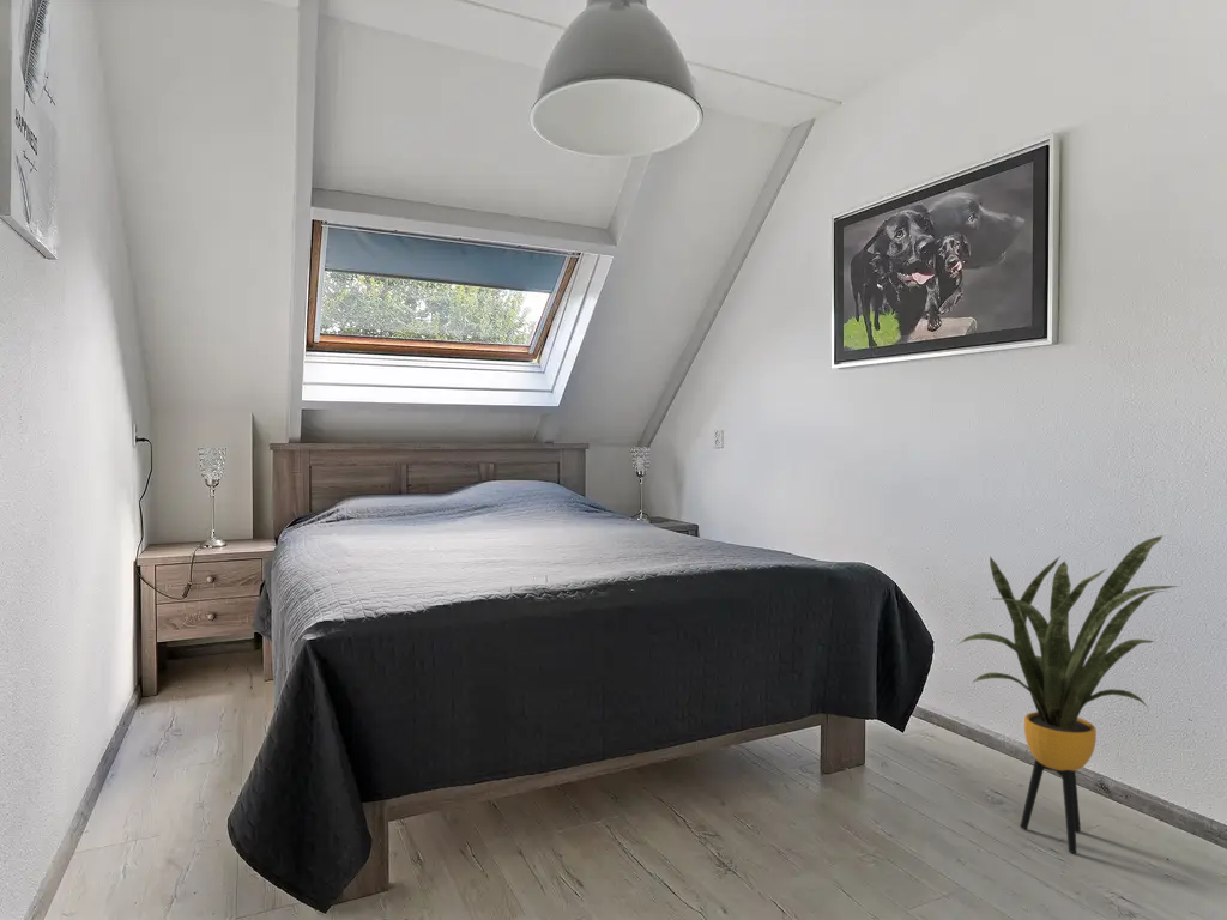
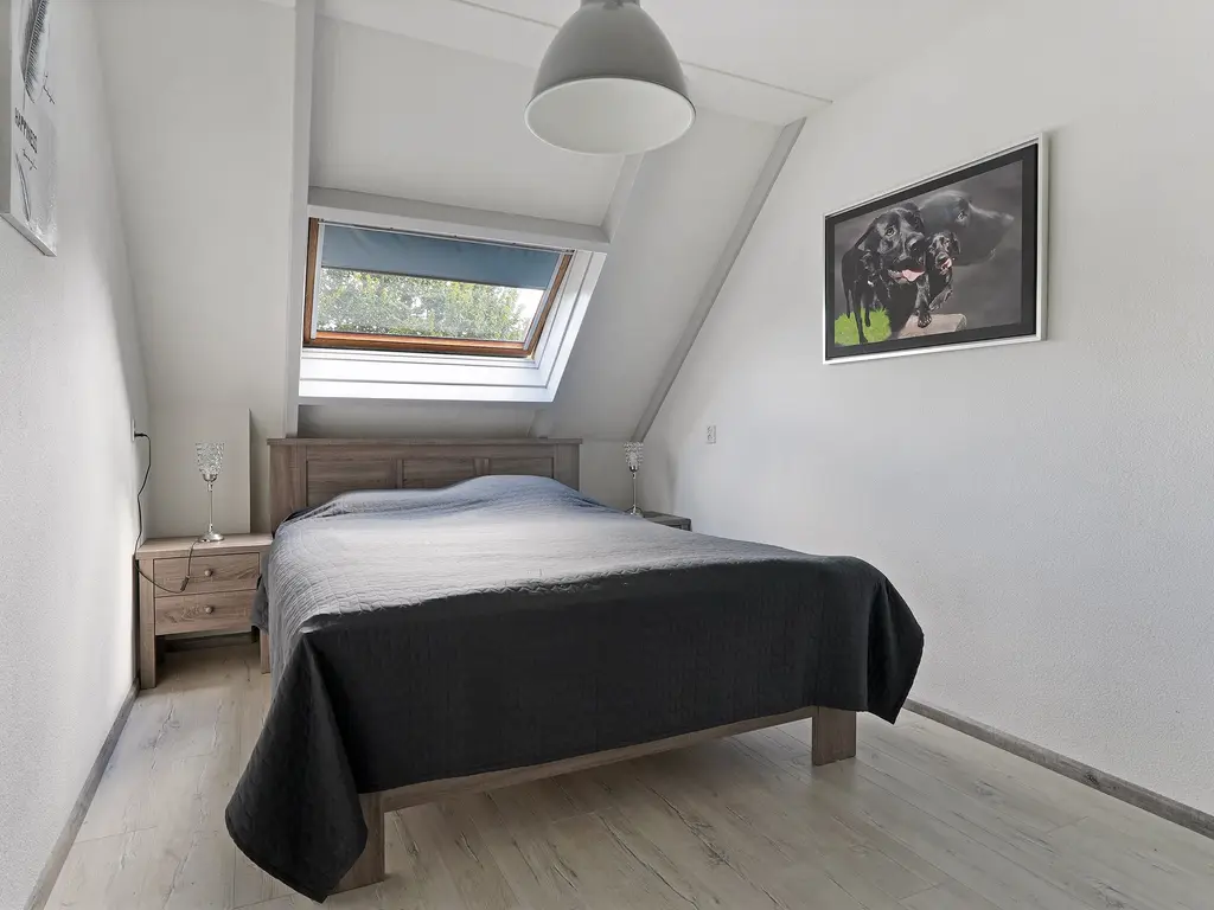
- house plant (1081, 691)
